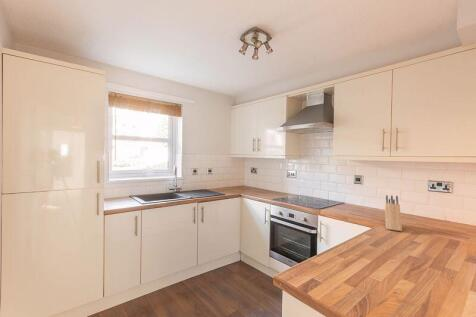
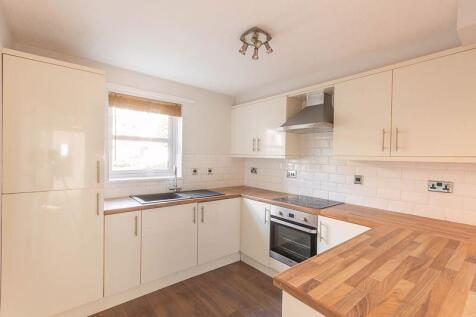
- knife block (392, 211)
